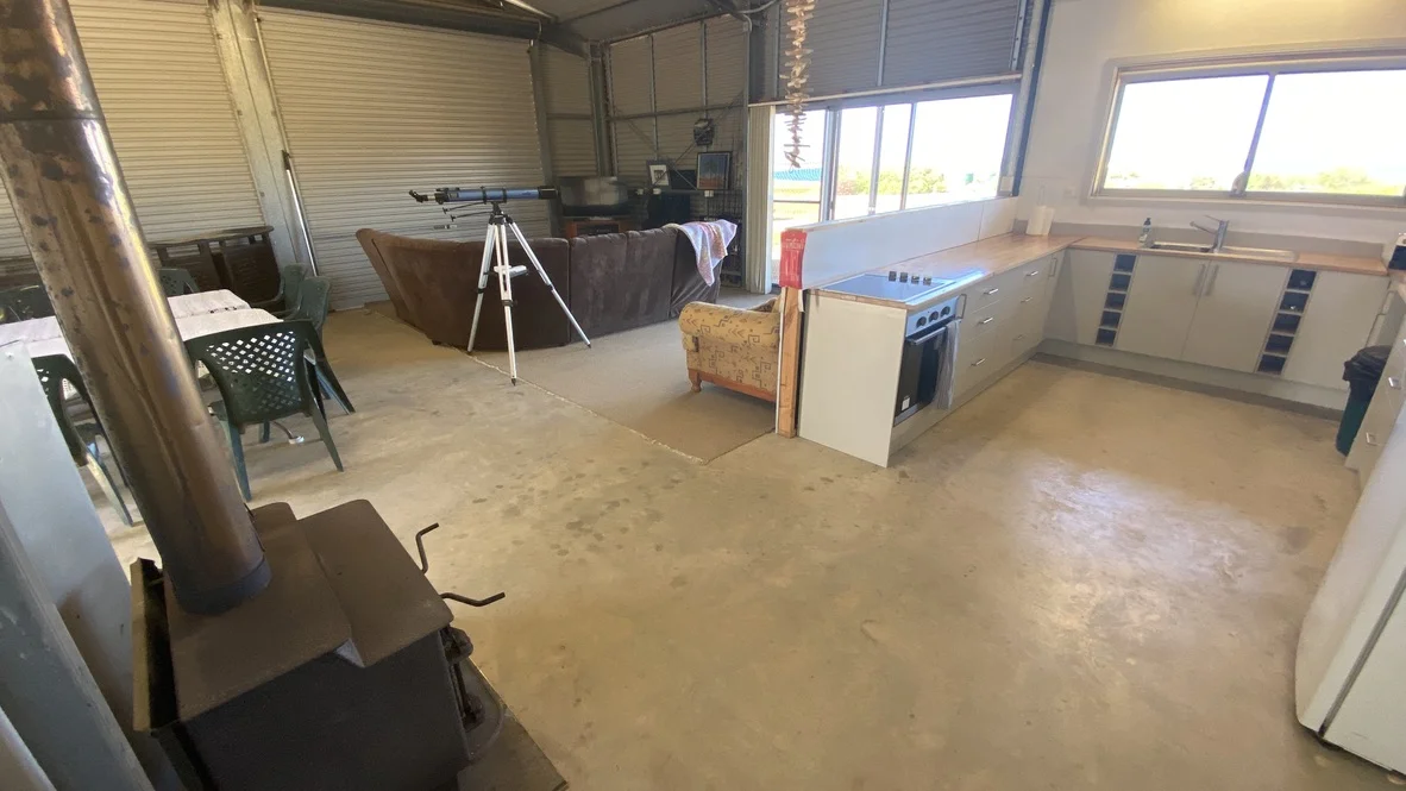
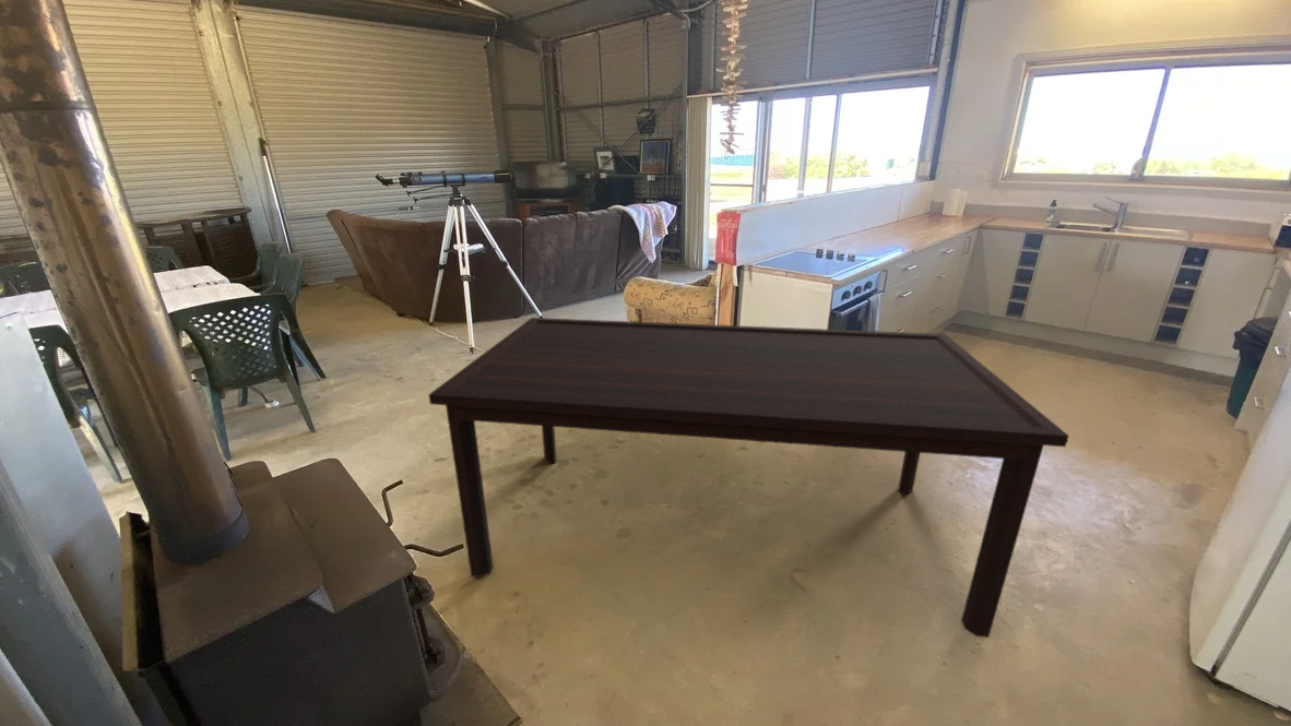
+ dining table (719, 438)
